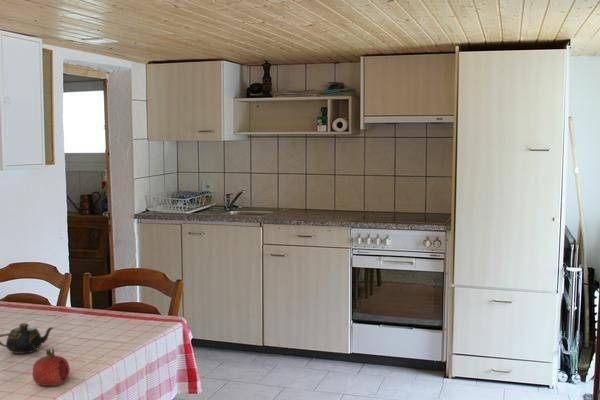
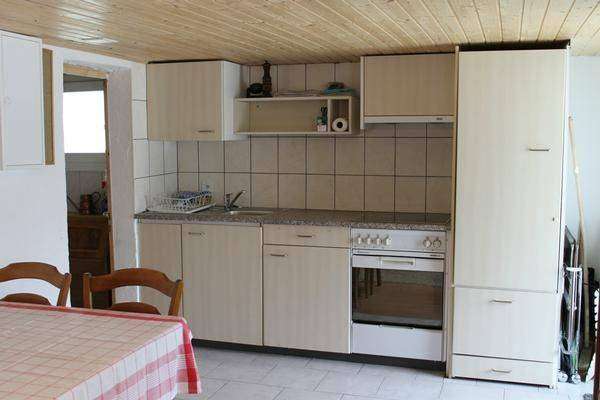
- fruit (51, 365)
- teapot (26, 336)
